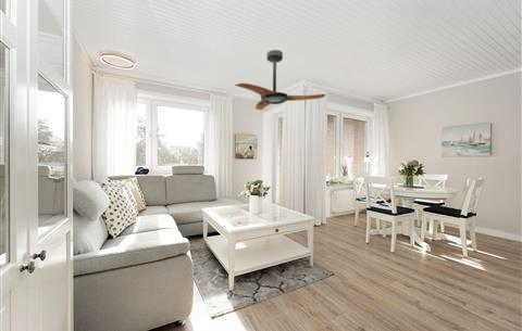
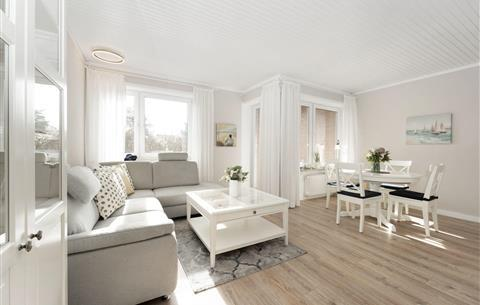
- ceiling fan (275, 78)
